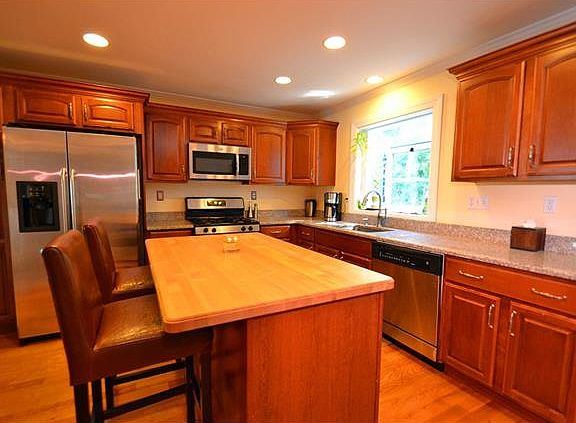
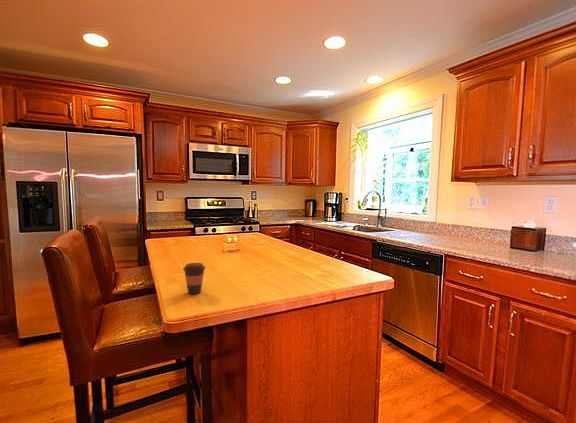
+ coffee cup (194, 278)
